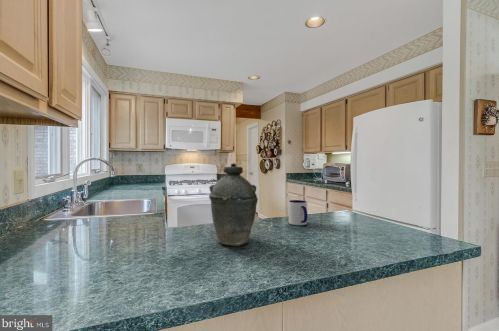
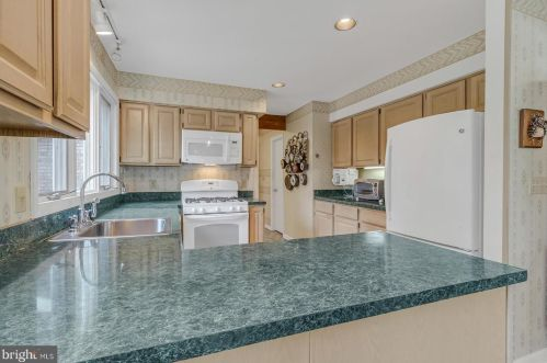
- kettle (233, 202)
- mug (299, 212)
